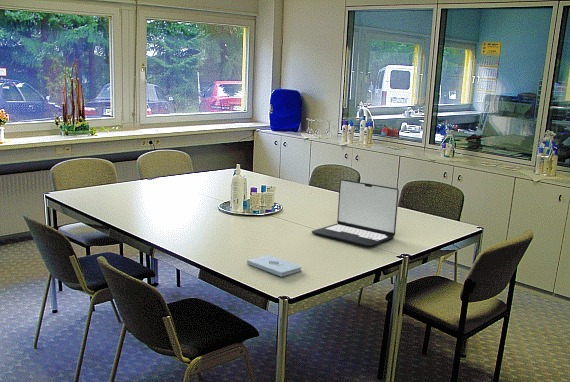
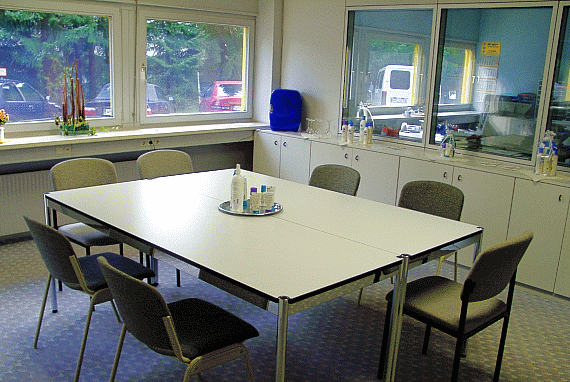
- laptop (354, 211)
- notepad (274, 265)
